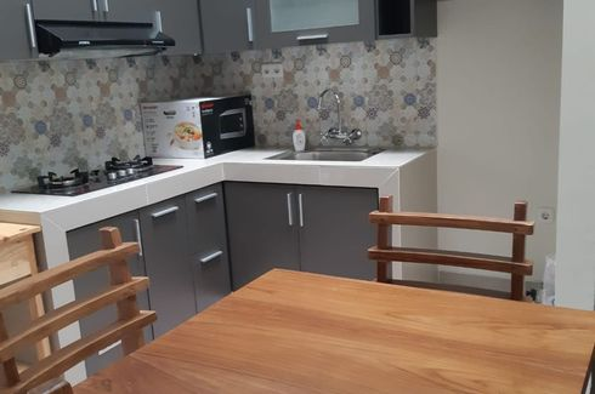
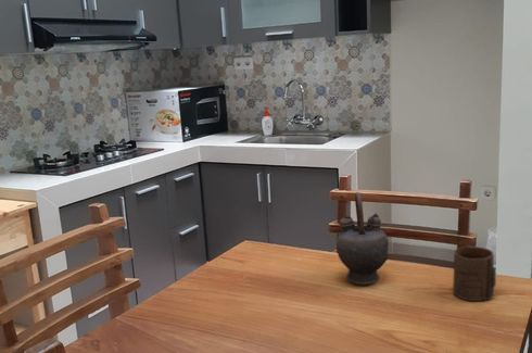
+ cup (473, 273)
+ teapot (362, 235)
